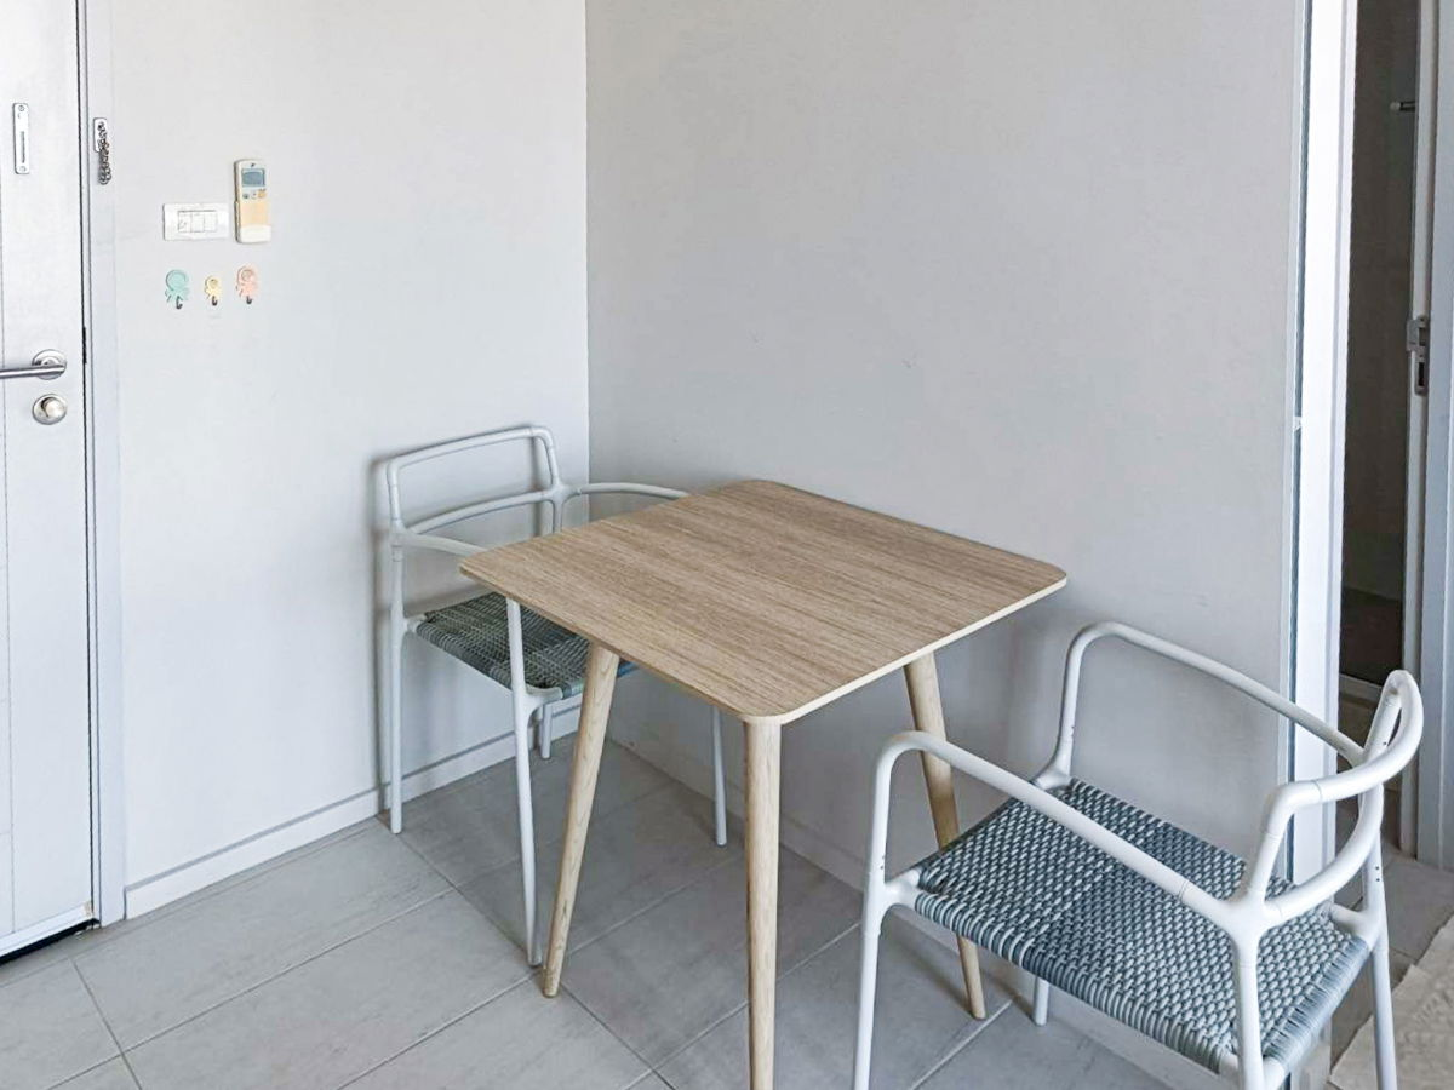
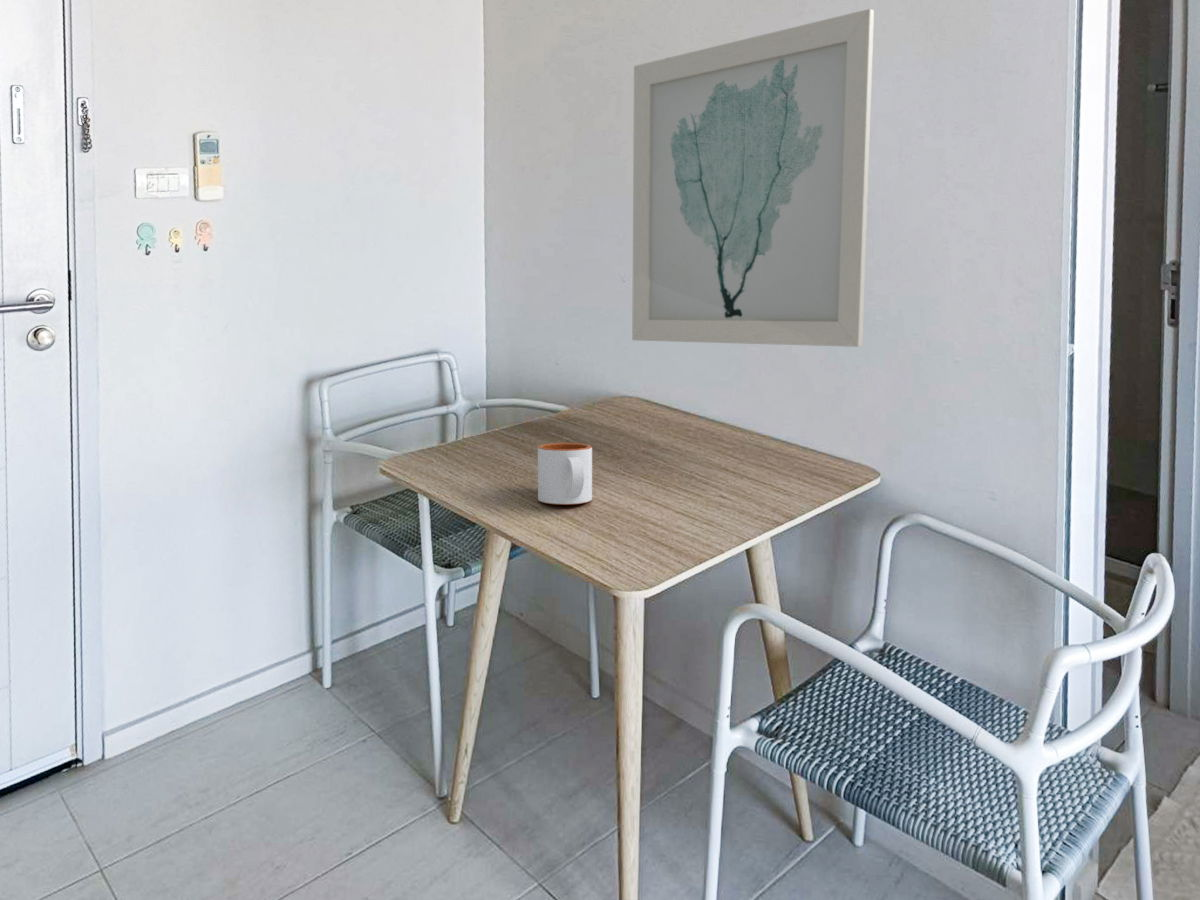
+ mug (567, 474)
+ wall art (738, 194)
